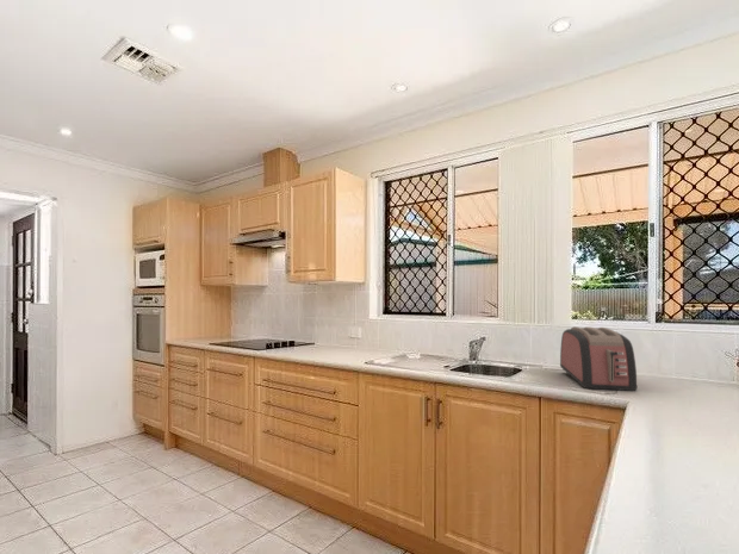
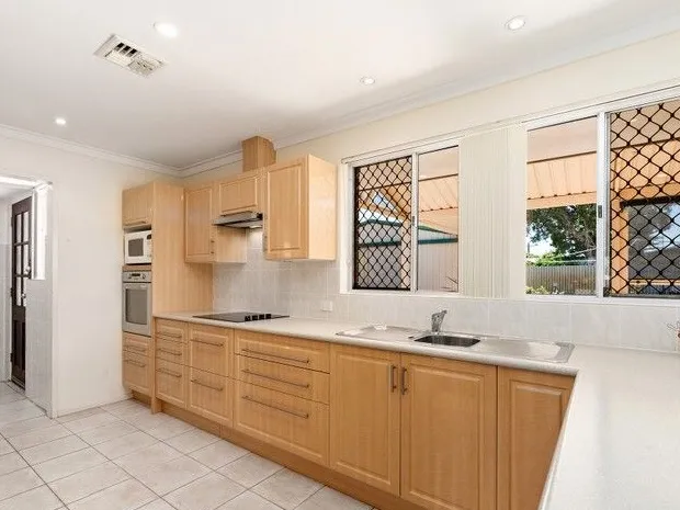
- toaster (595, 354)
